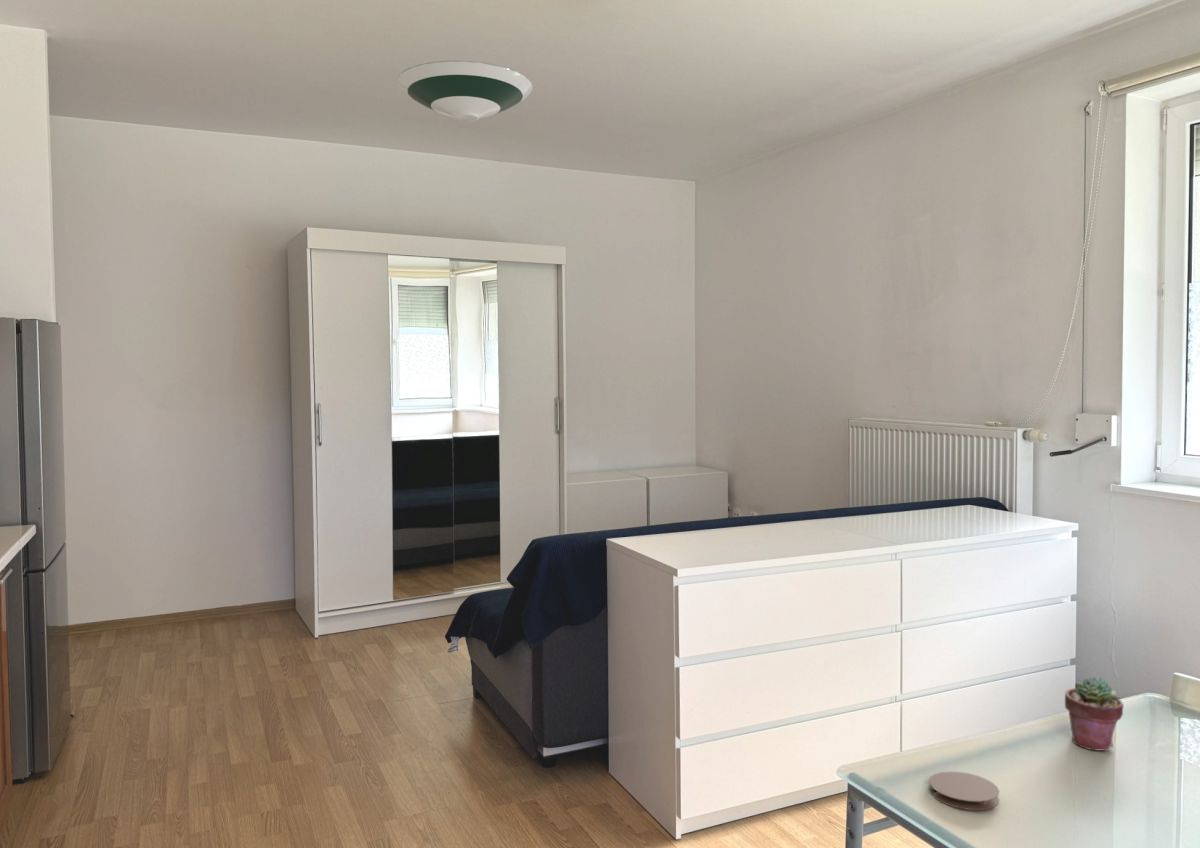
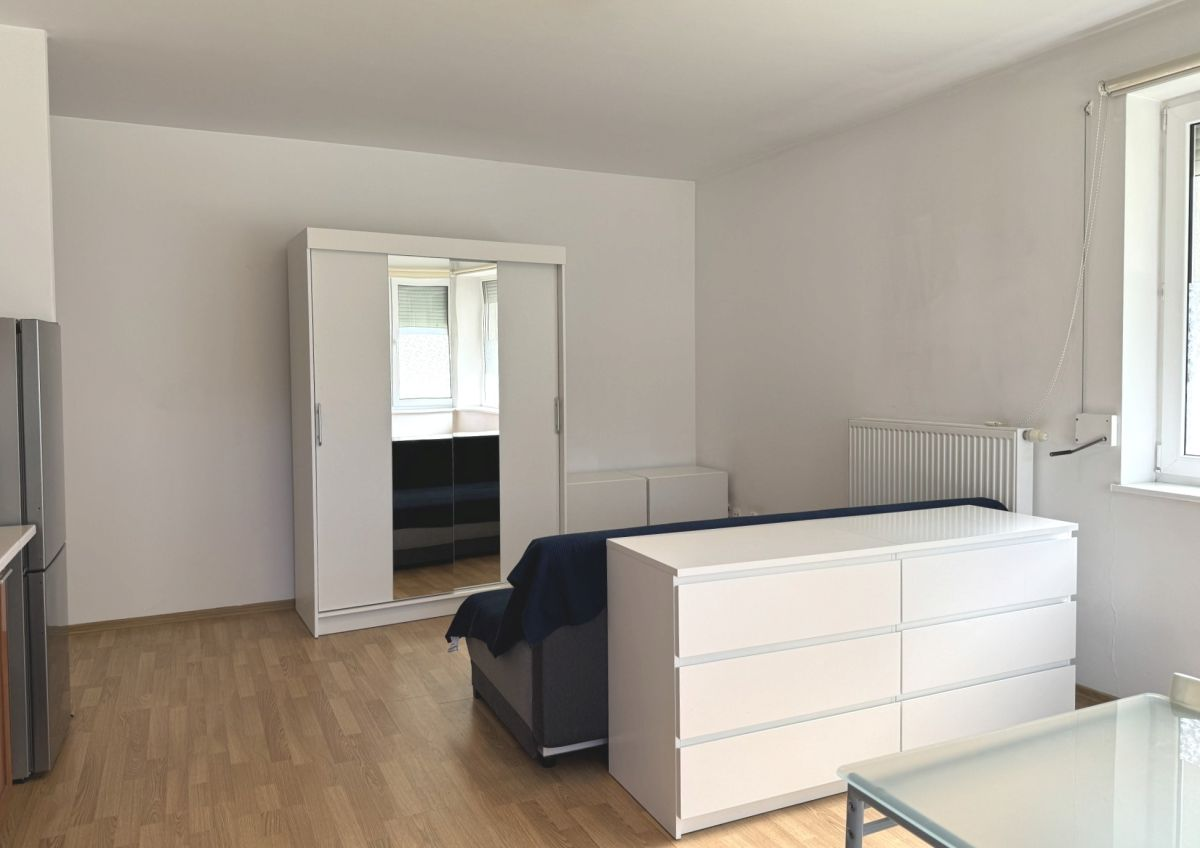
- coaster (963, 790)
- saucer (465, 101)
- potted succulent (1093, 711)
